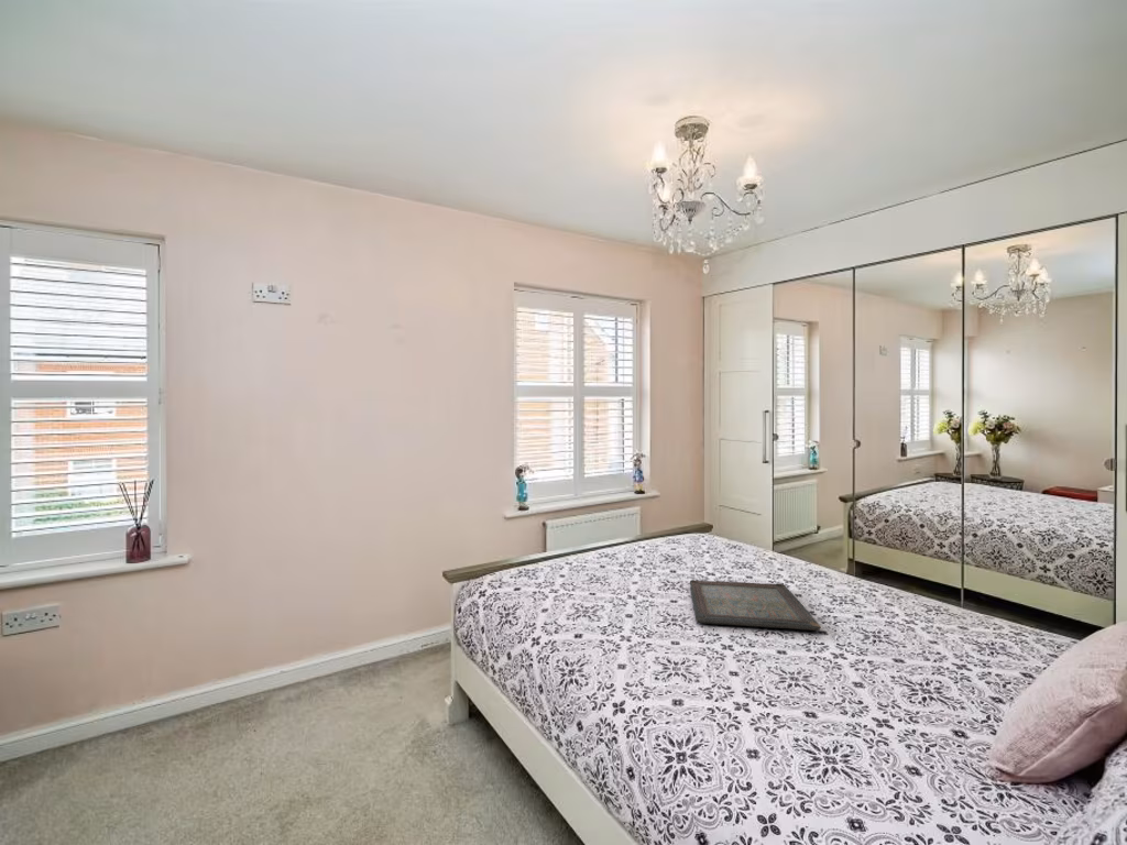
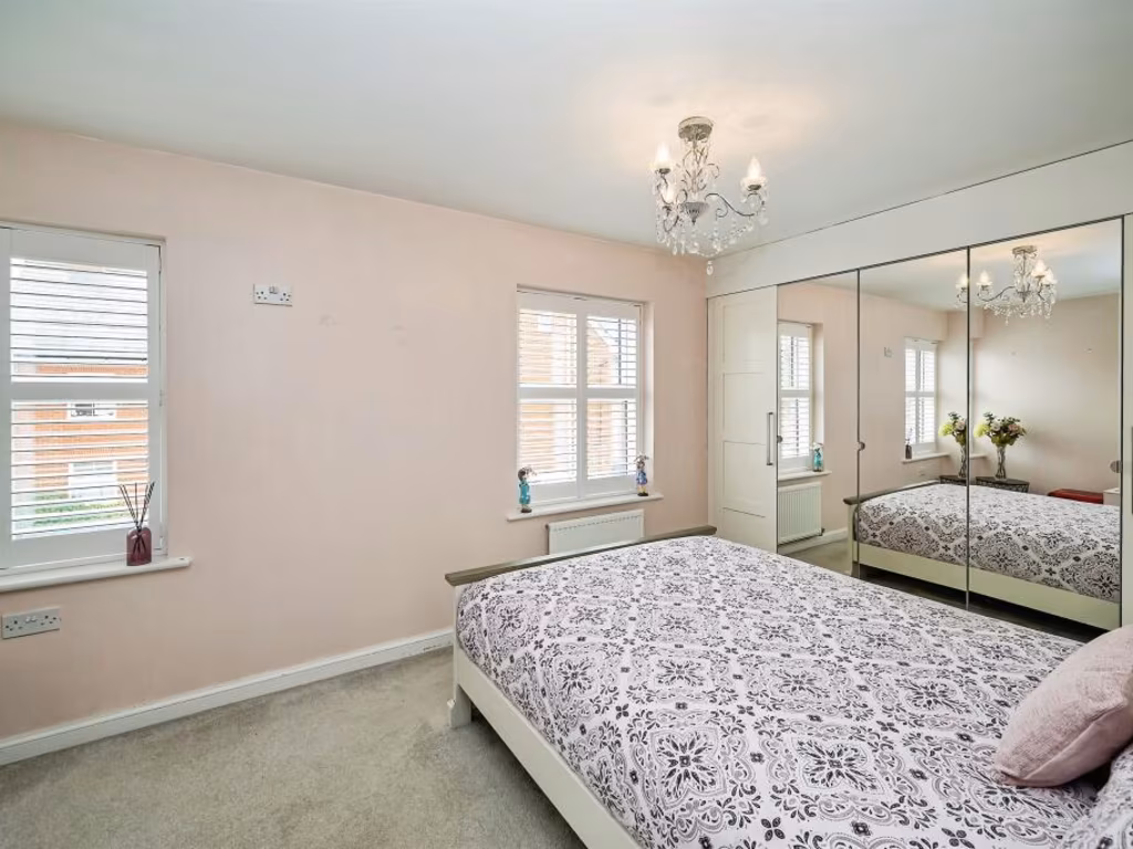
- serving tray (746, 602)
